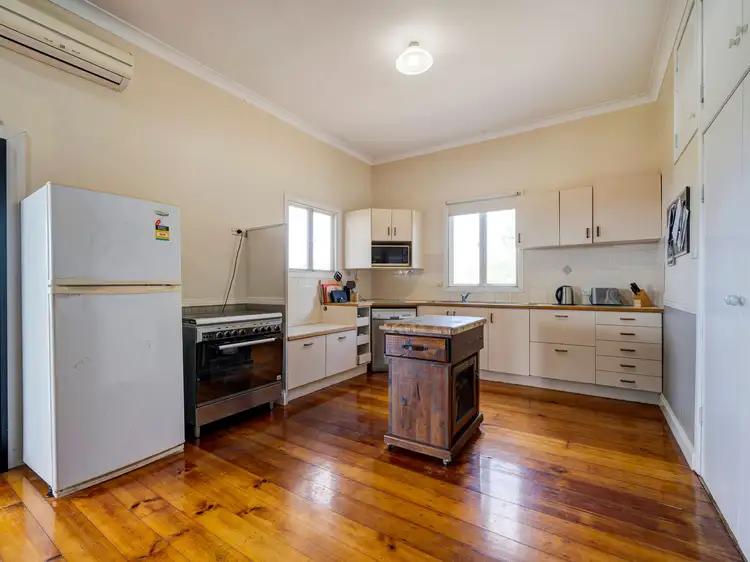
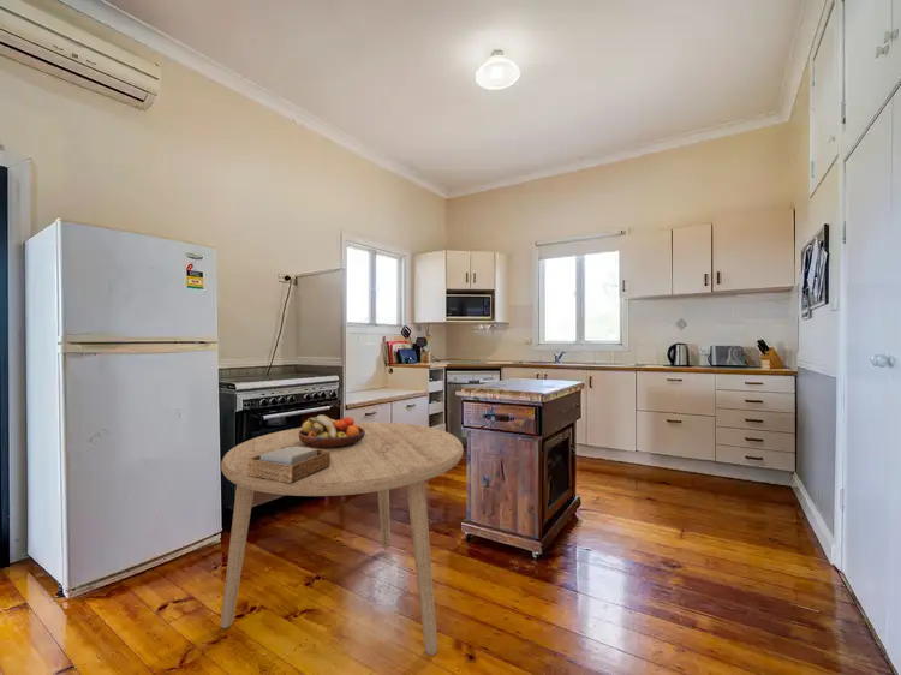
+ dining table (348, 494)
+ fruit bowl (332, 428)
+ napkin holder (290, 459)
